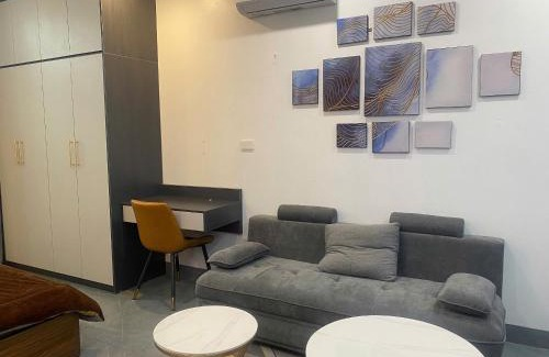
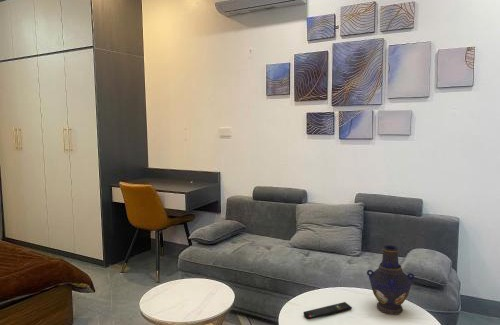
+ remote control (327, 310)
+ vase (390, 278)
